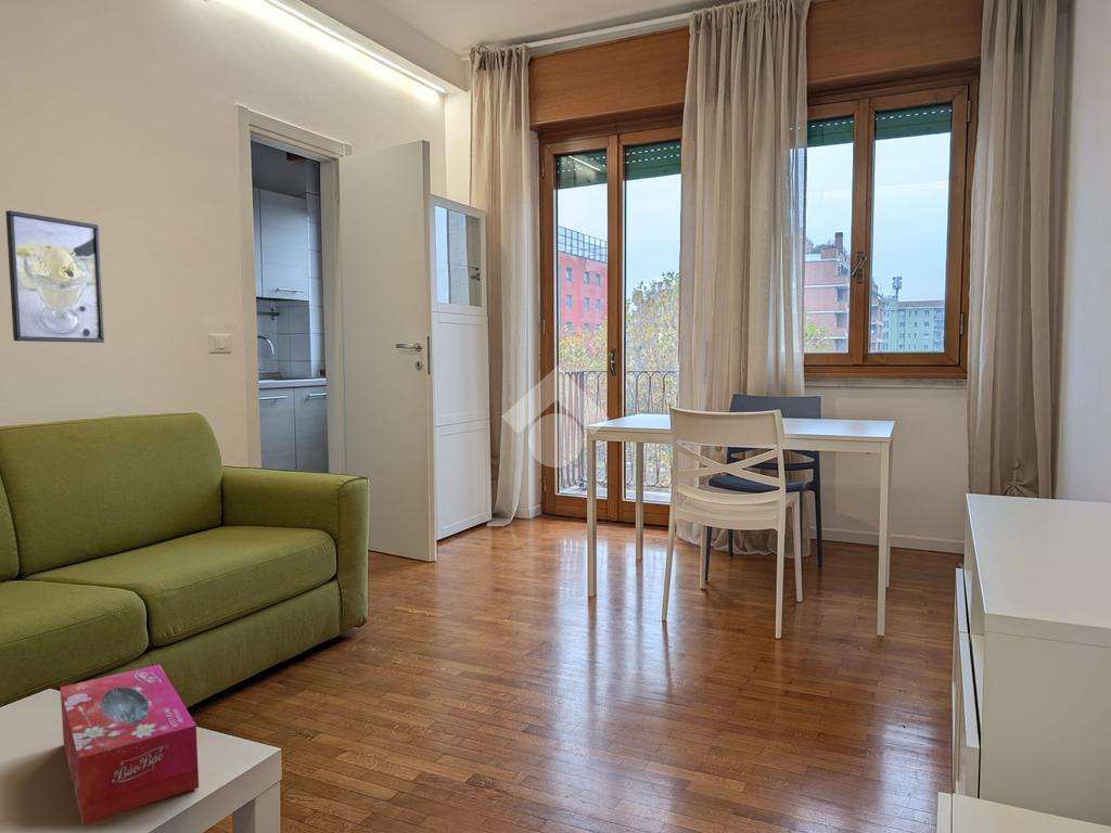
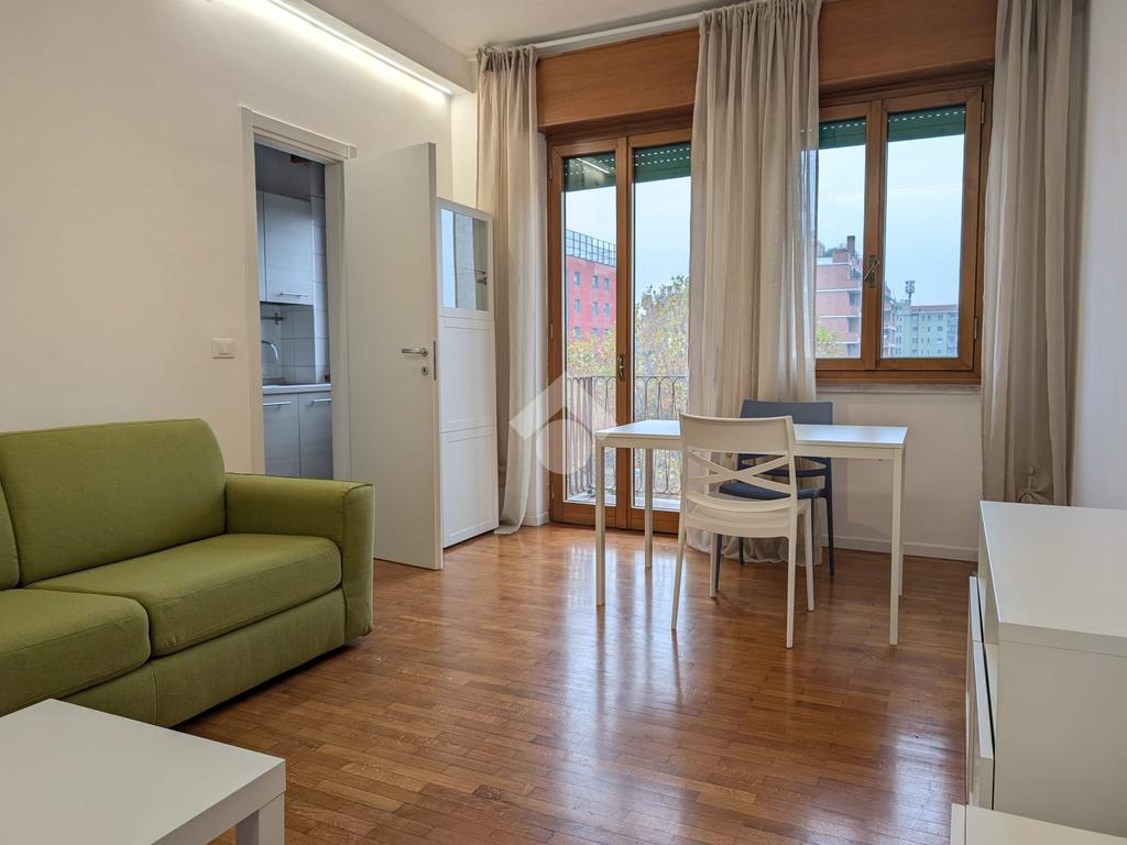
- tissue box (126, 734)
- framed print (58, 280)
